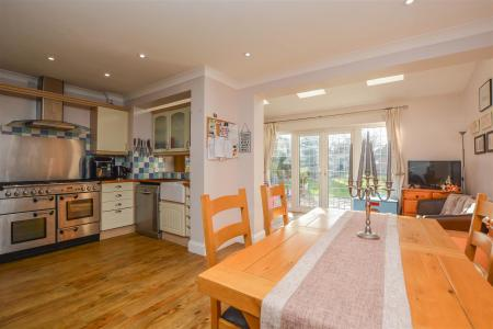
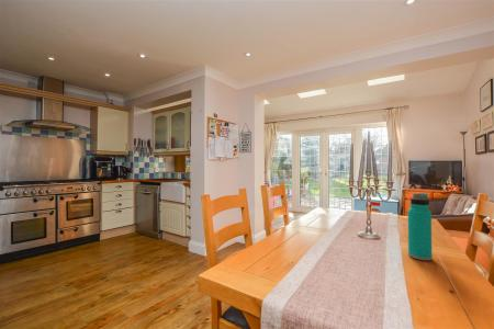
+ water bottle (419, 225)
